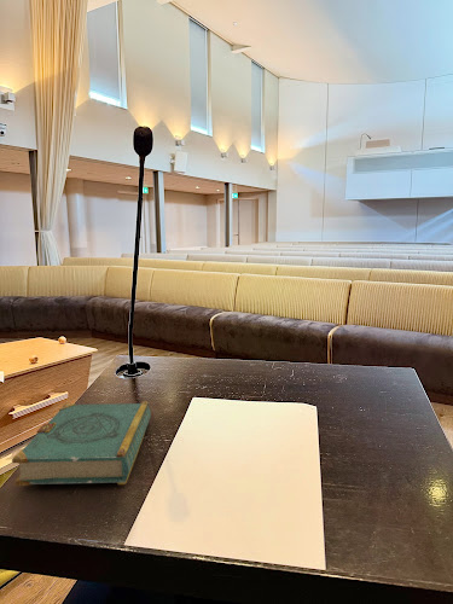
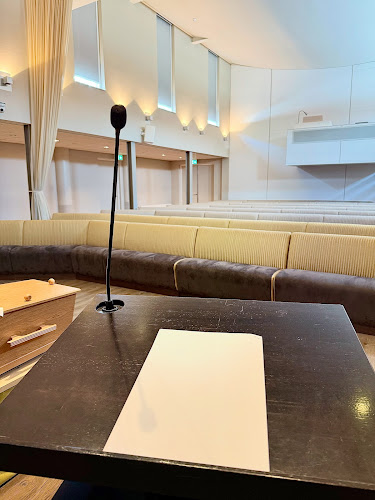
- book (92, 436)
